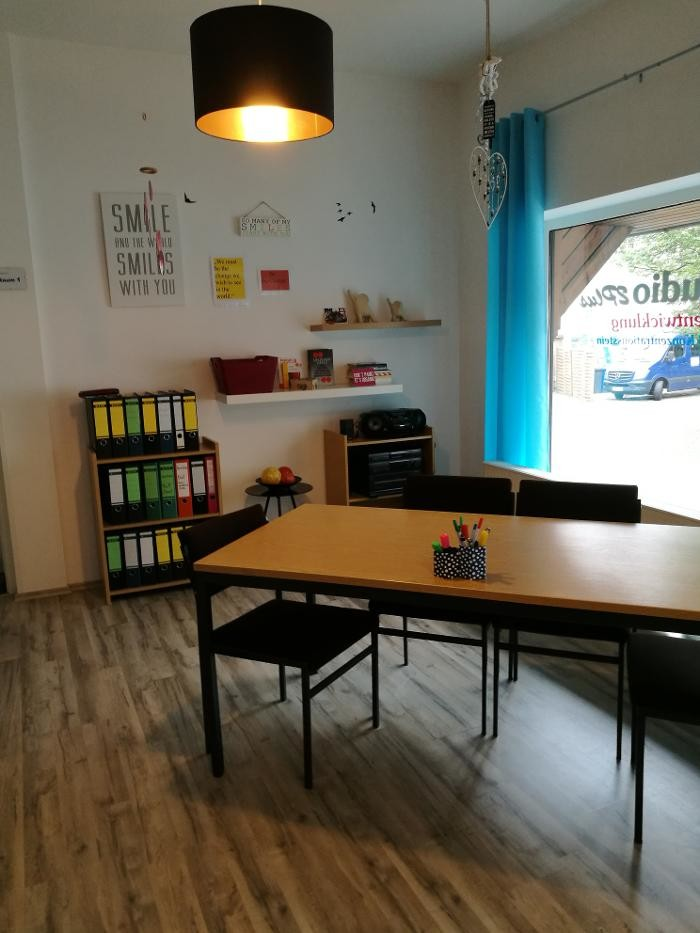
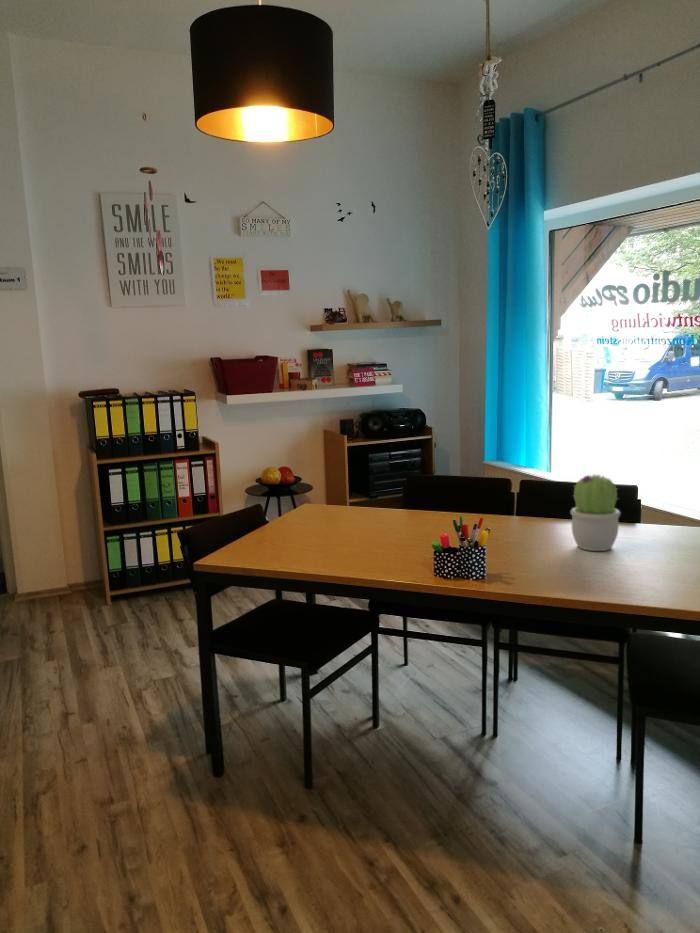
+ flowerpot (595, 510)
